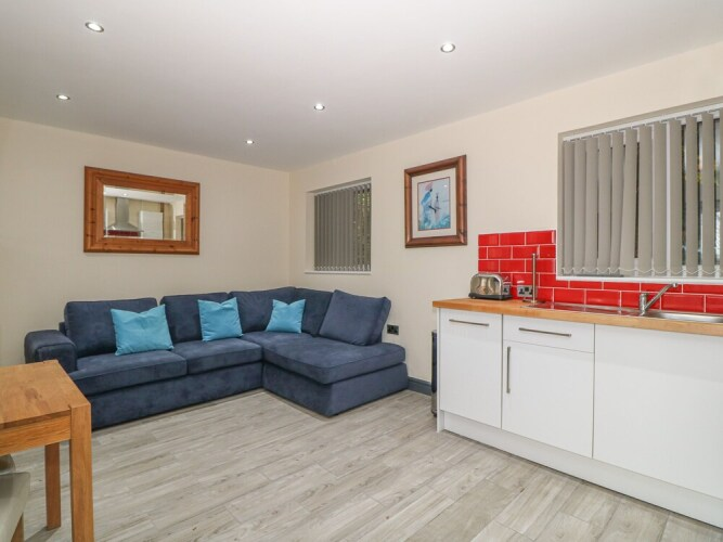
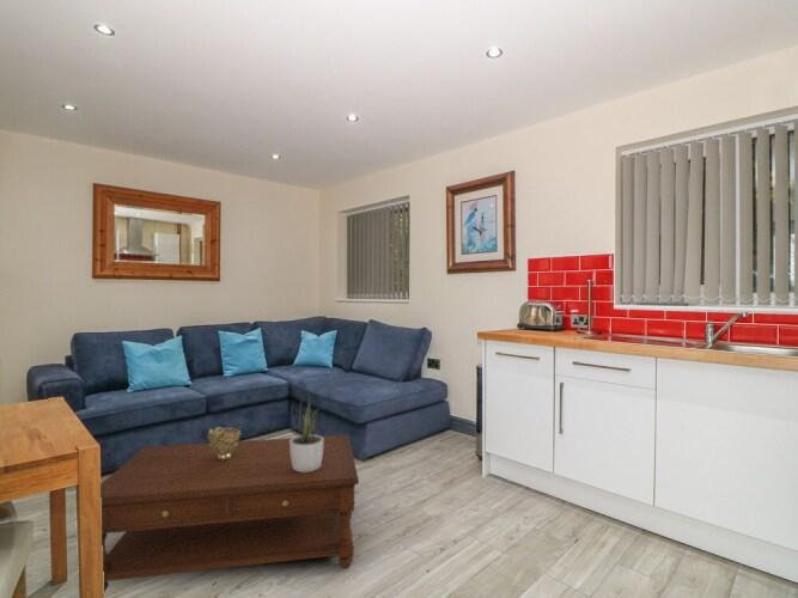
+ decorative bowl (224, 444)
+ coffee table (239, 502)
+ potted plant (306, 429)
